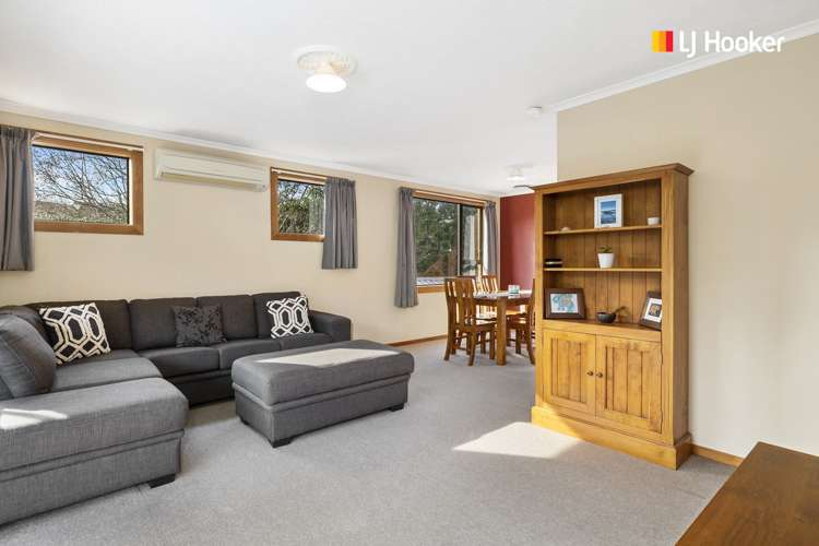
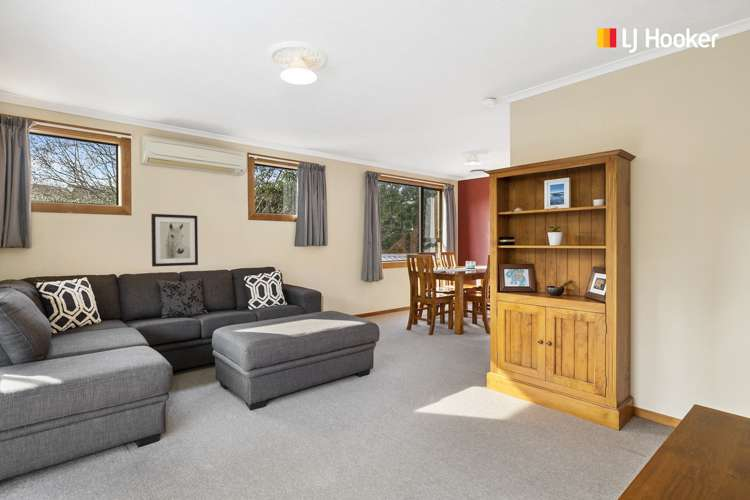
+ wall art (175, 240)
